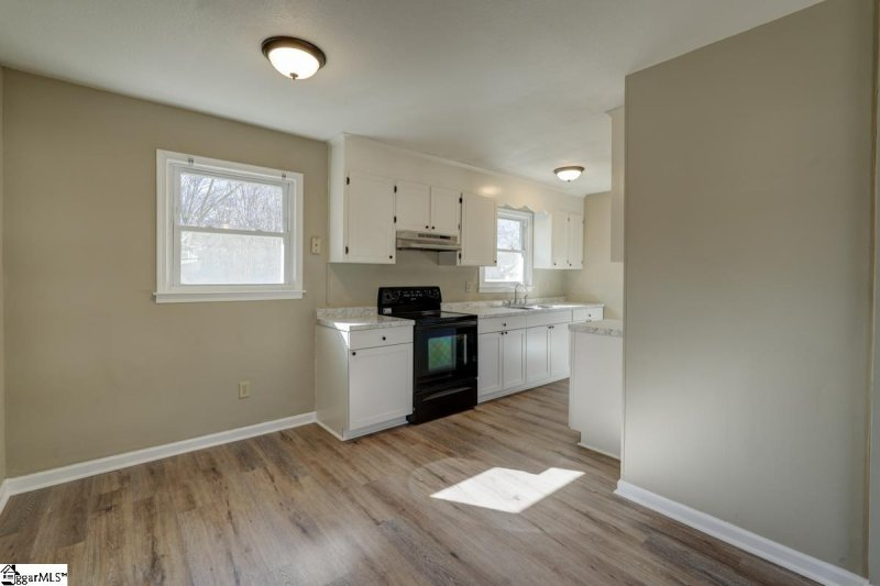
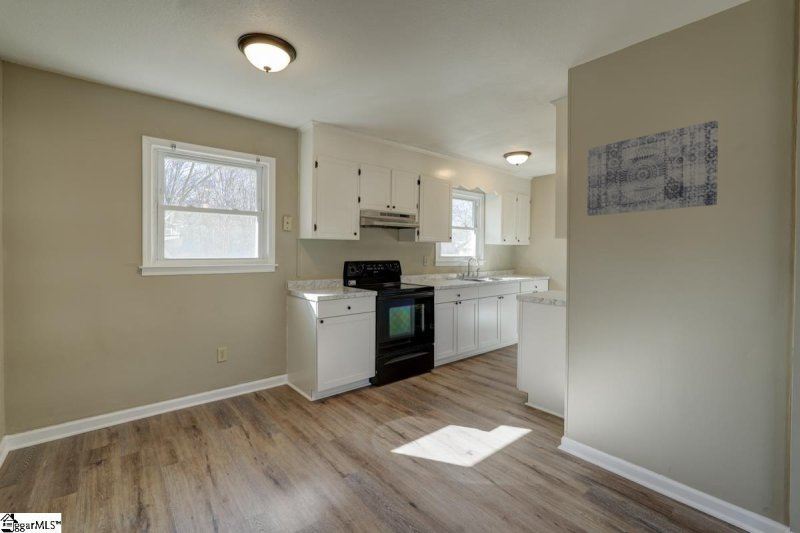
+ wall art (645, 173)
